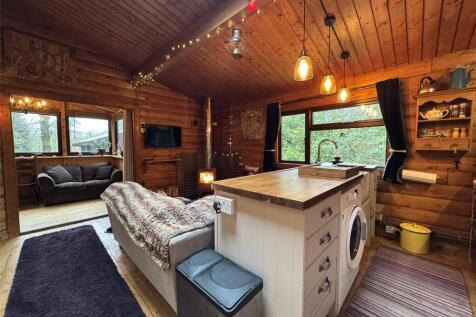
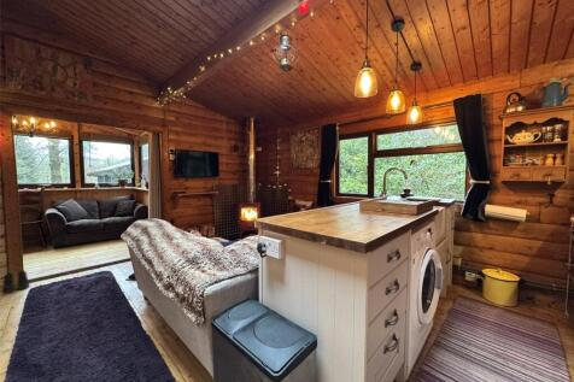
+ boots (18, 280)
